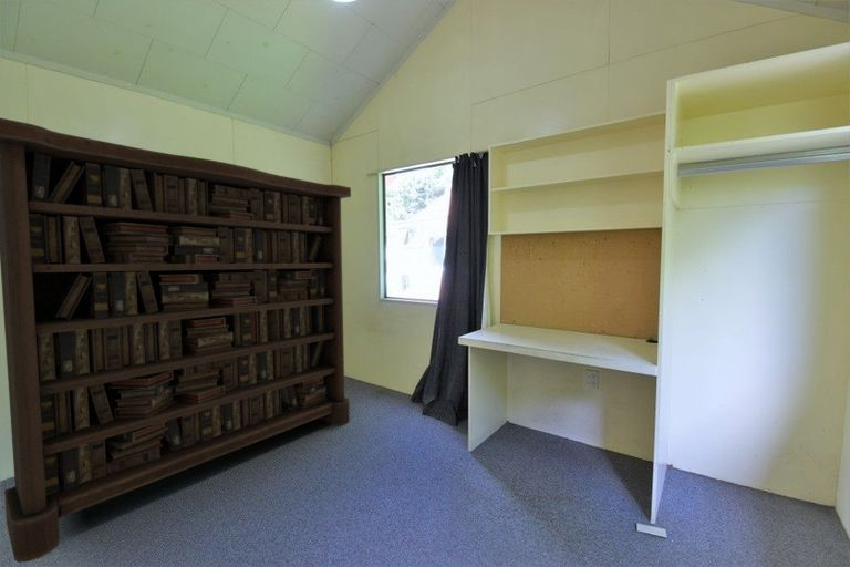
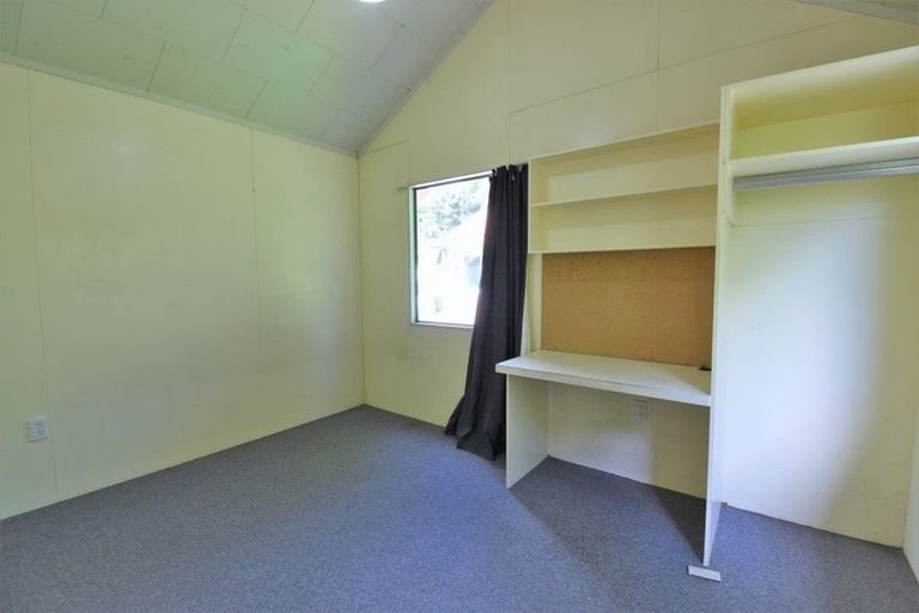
- bookcase (217, 318)
